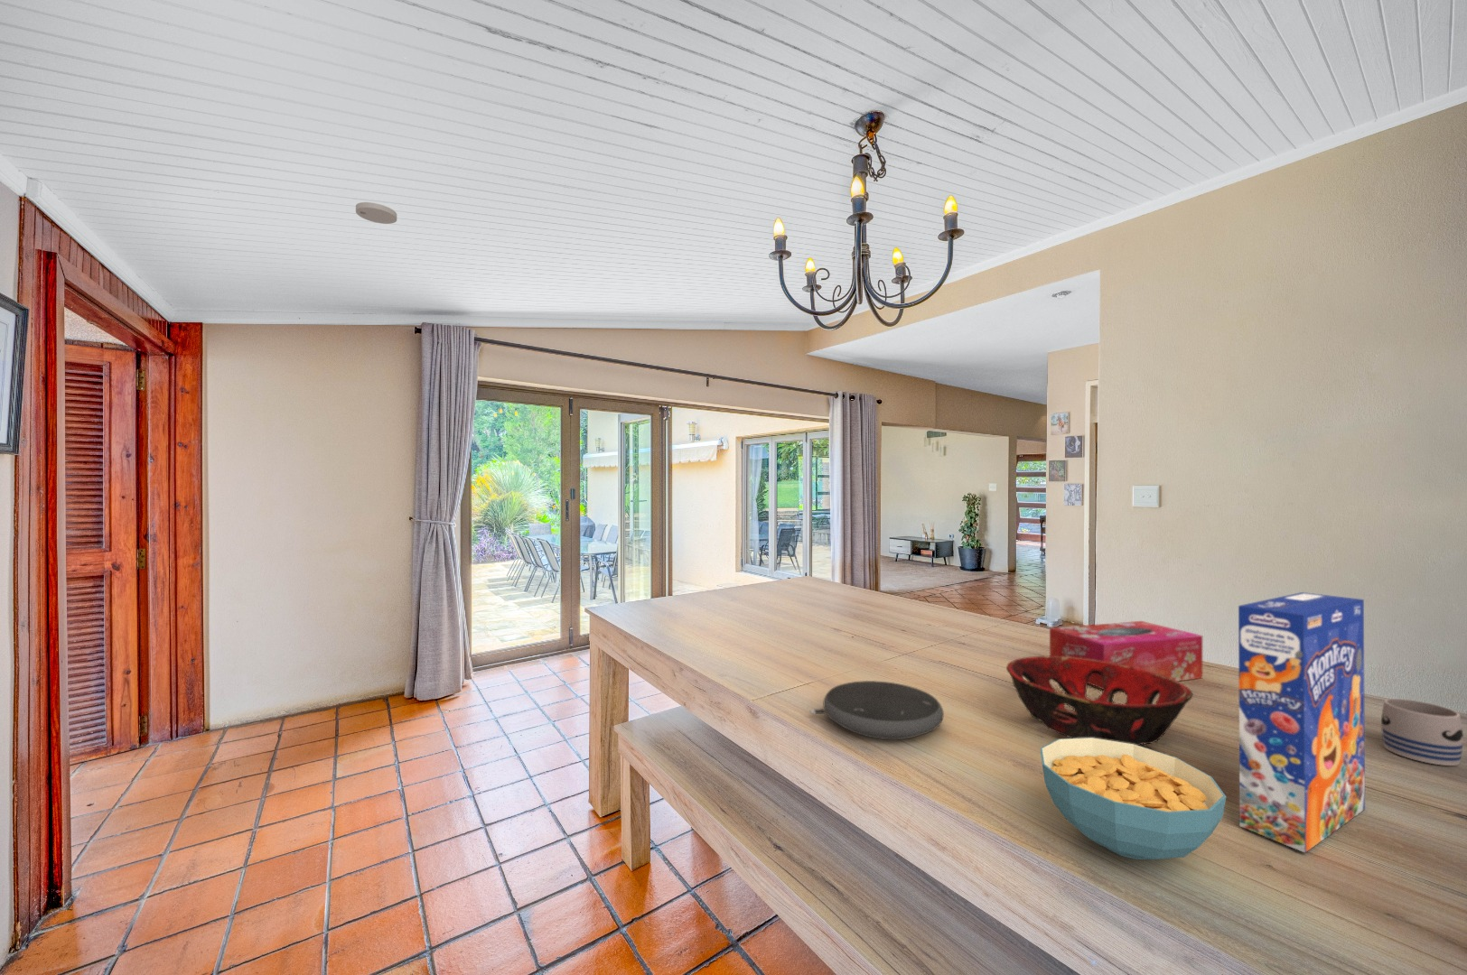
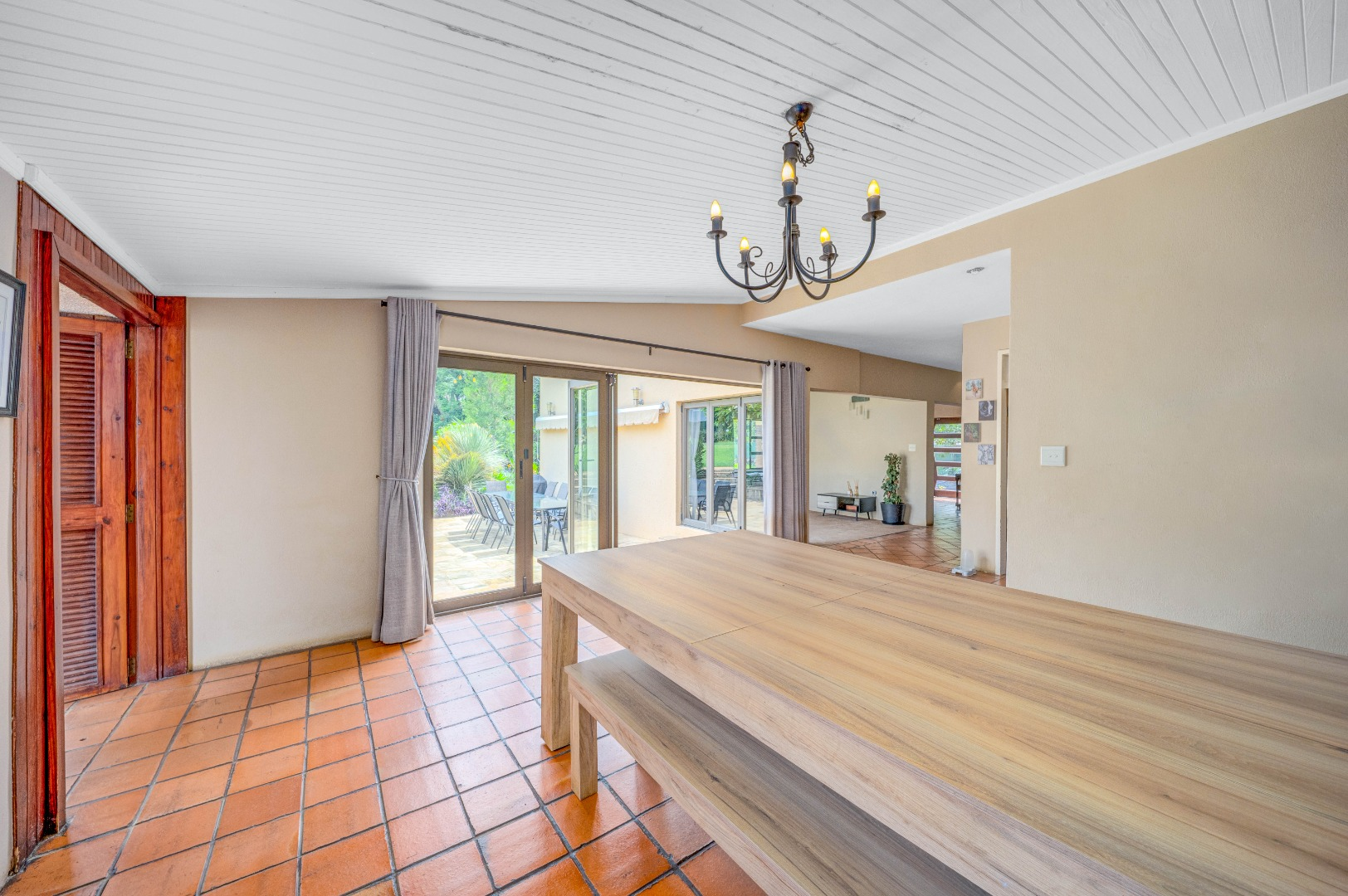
- speaker (876, 705)
- decorative bowl (1093, 701)
- cereal box (1303, 709)
- mug (1422, 729)
- smoke detector (375, 213)
- cereal bowl (1124, 807)
- tissue box (1124, 652)
